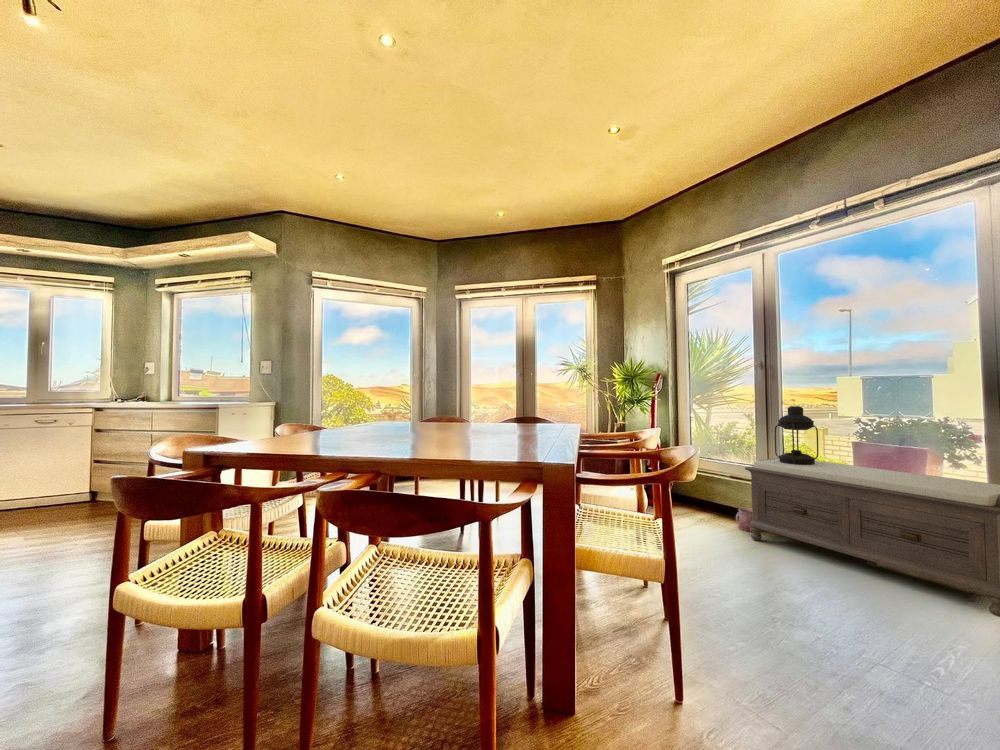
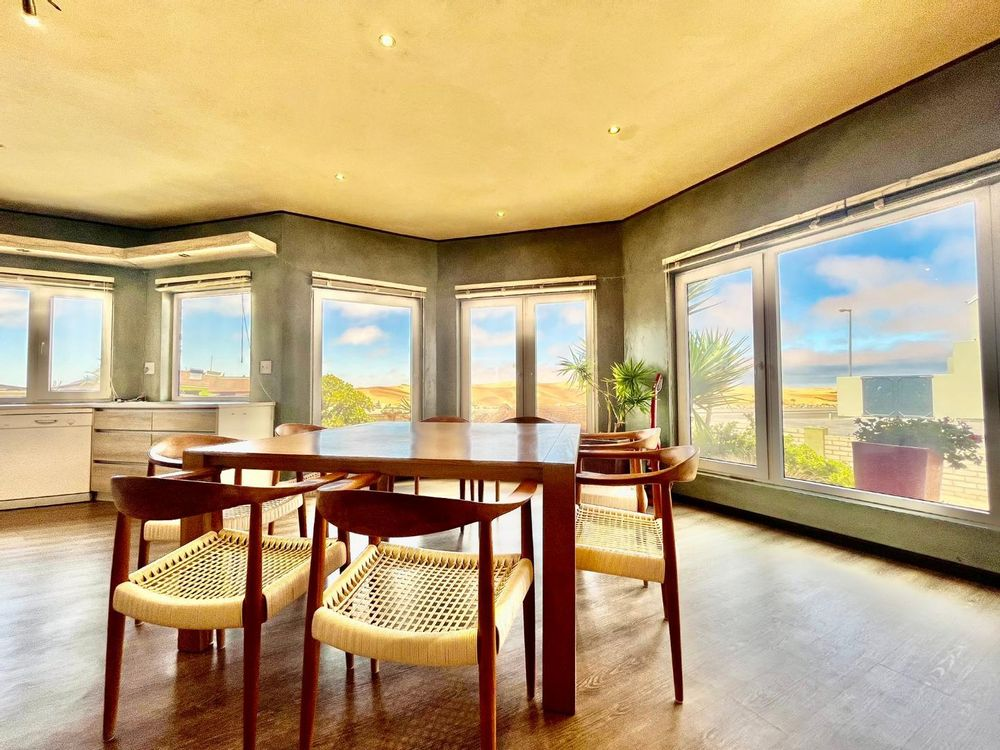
- bench (868, 518)
- lantern (797, 434)
- watering can (751, 513)
